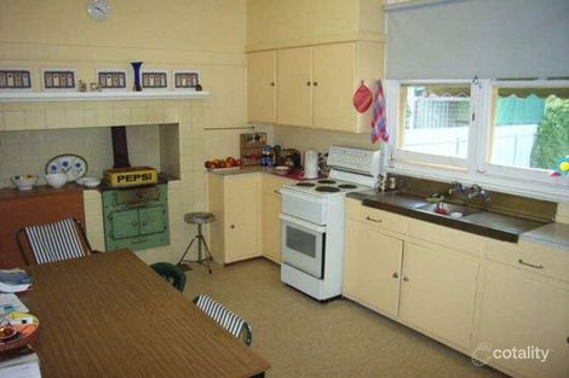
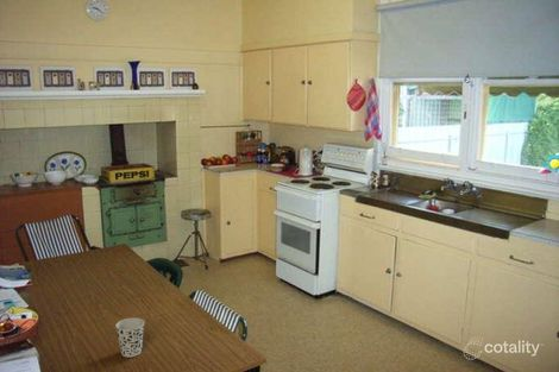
+ cup (130, 338)
